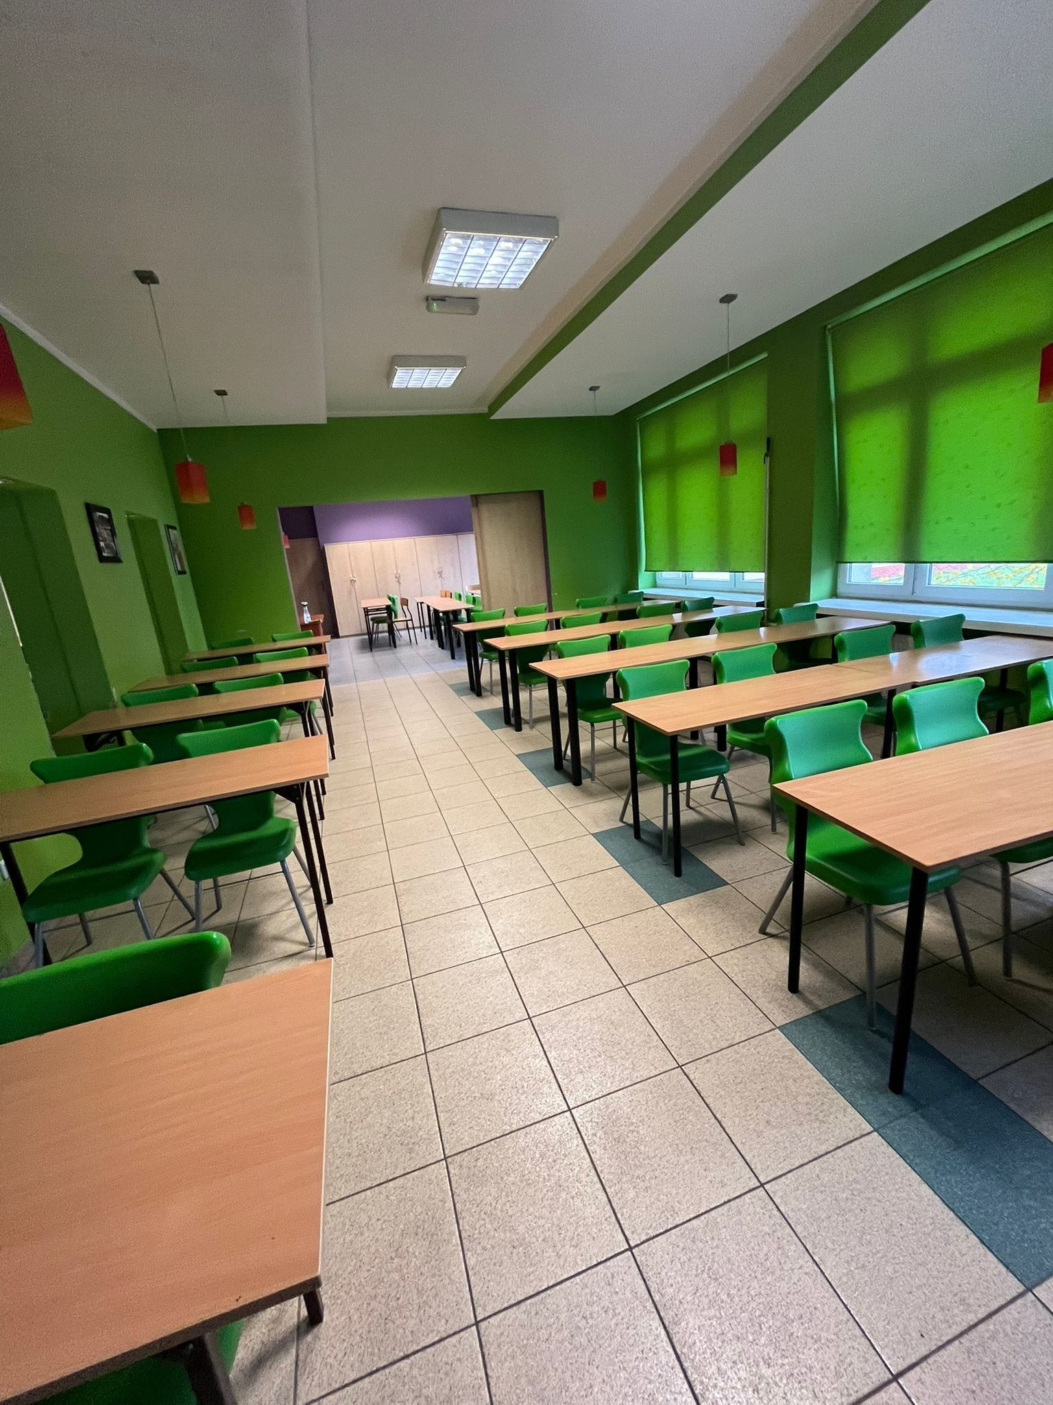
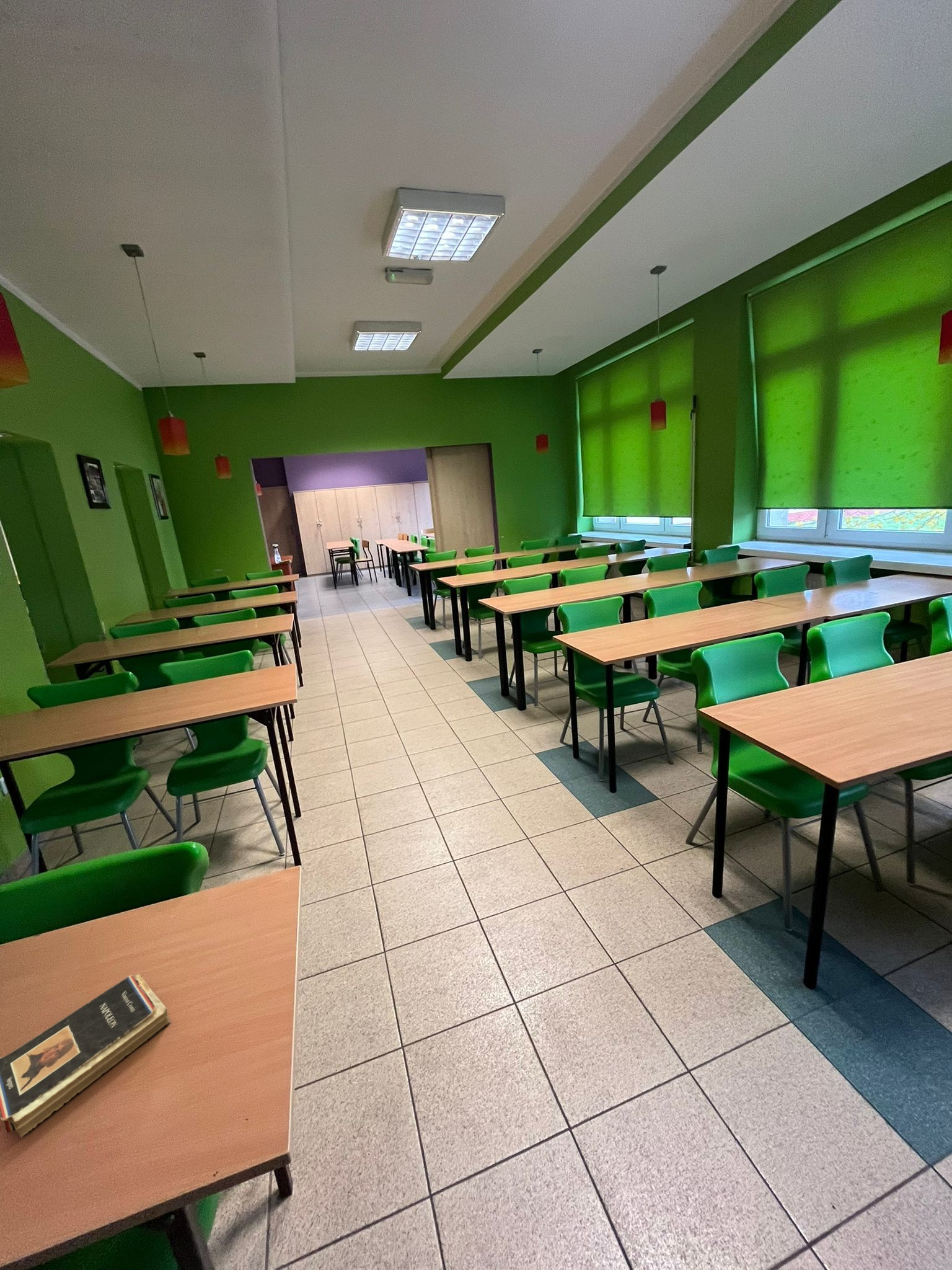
+ book (84, 1042)
